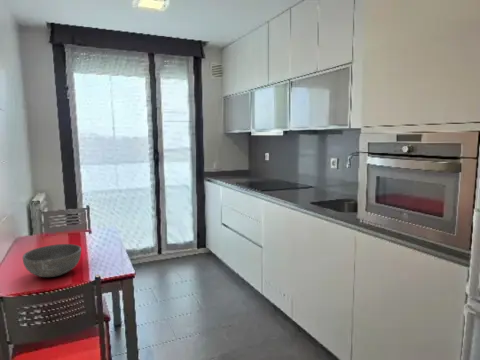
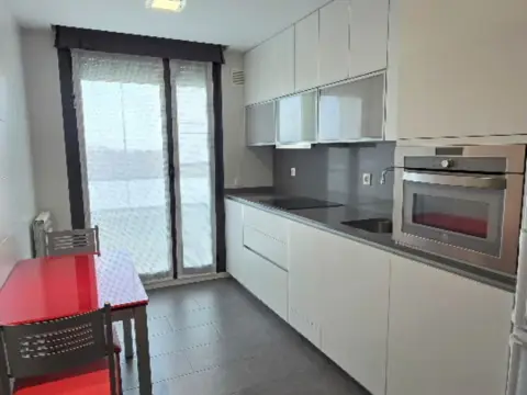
- bowl (53, 262)
